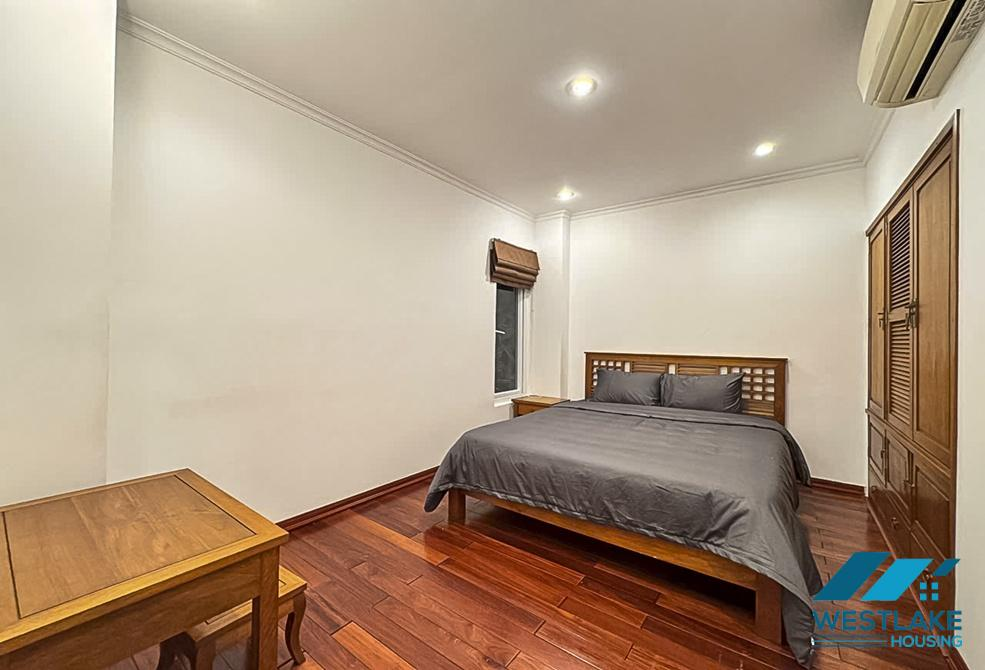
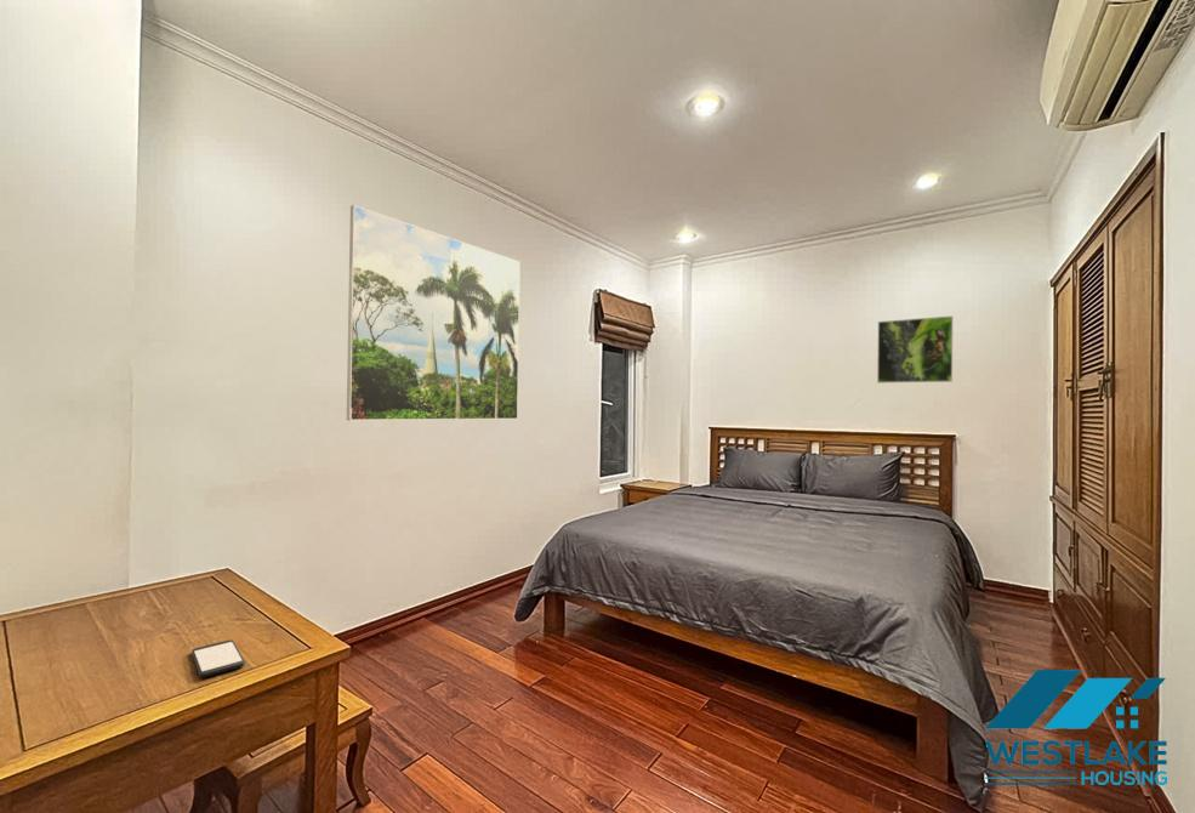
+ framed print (446, 328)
+ smartphone (217, 656)
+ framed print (914, 351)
